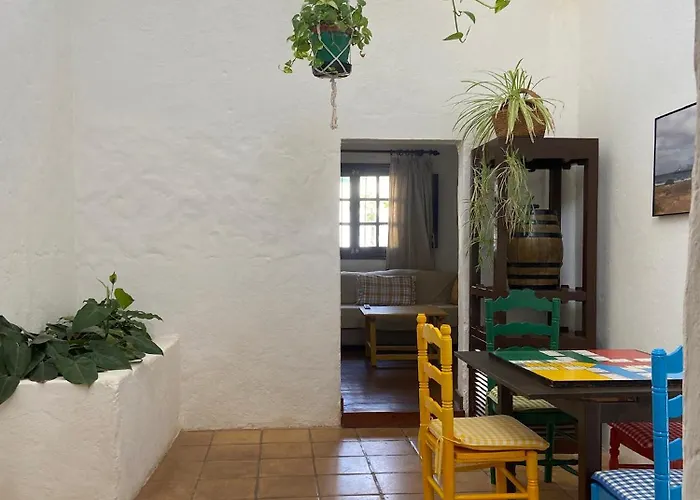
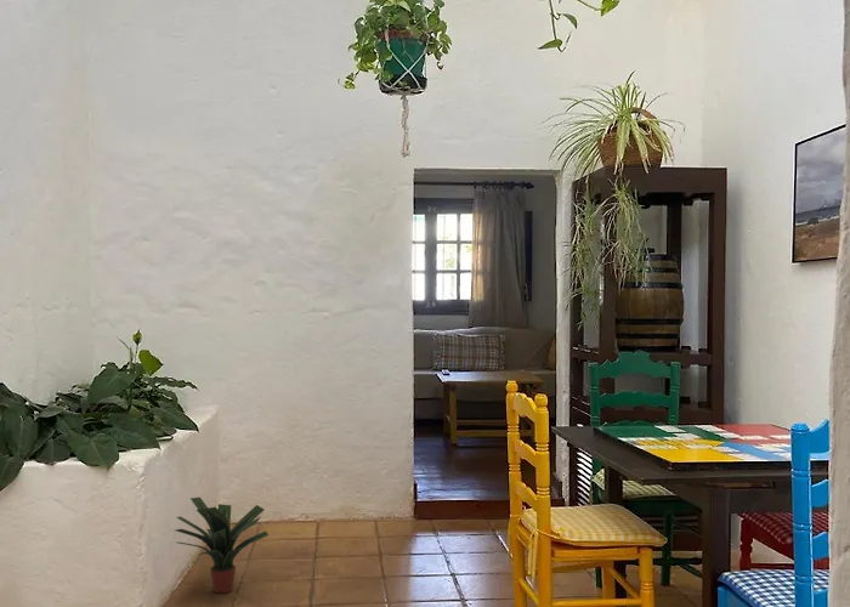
+ potted plant (219, 543)
